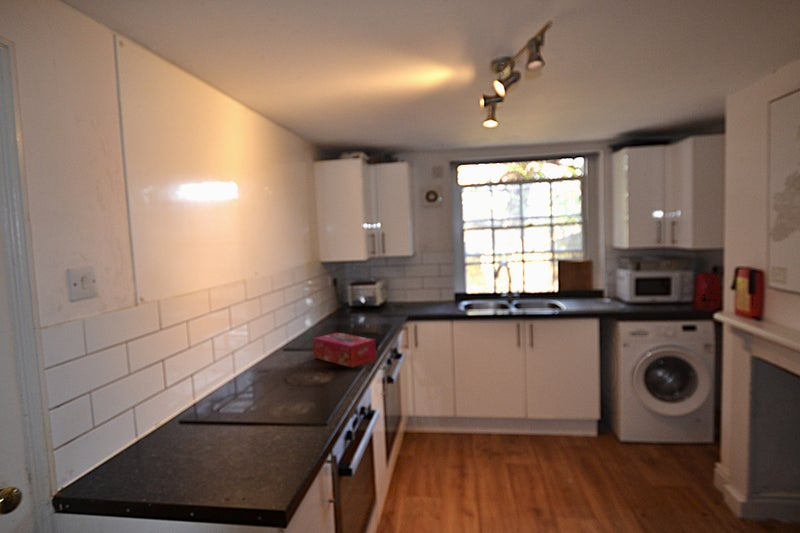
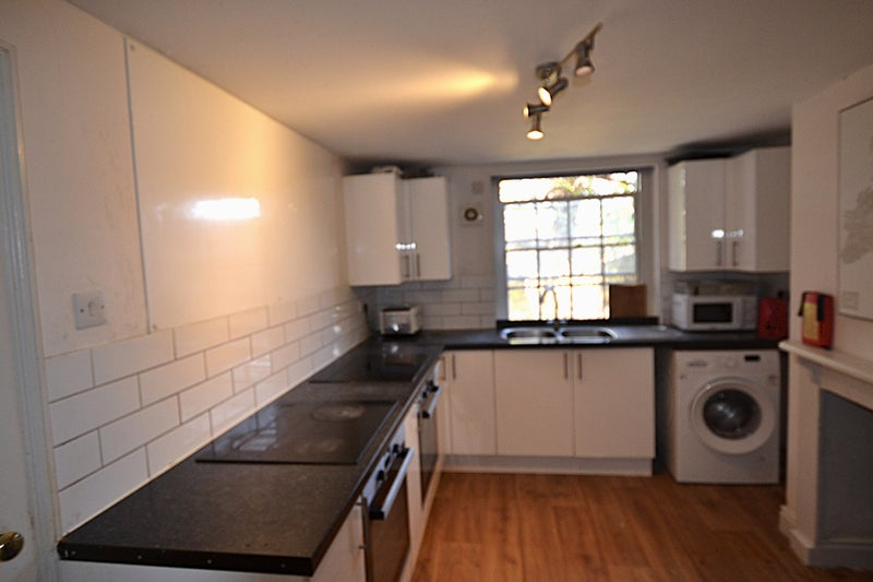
- tissue box (344, 348)
